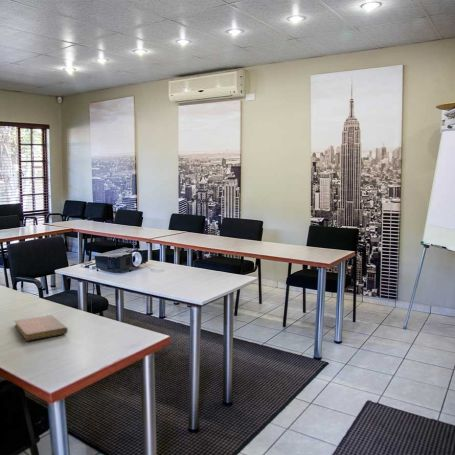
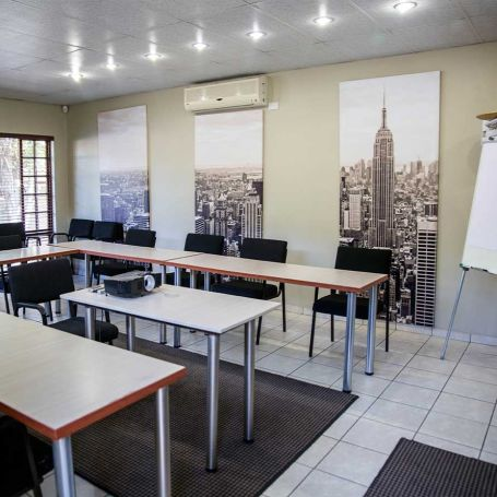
- notebook (40, 326)
